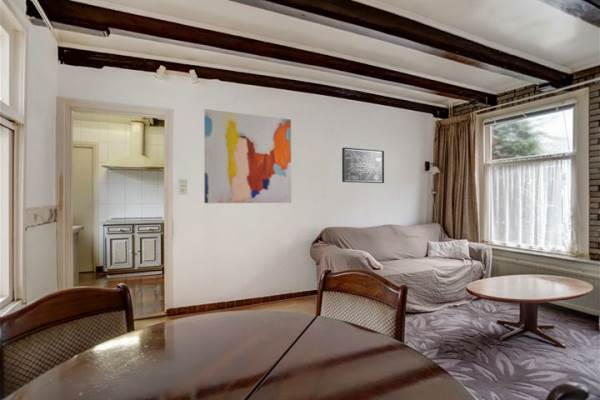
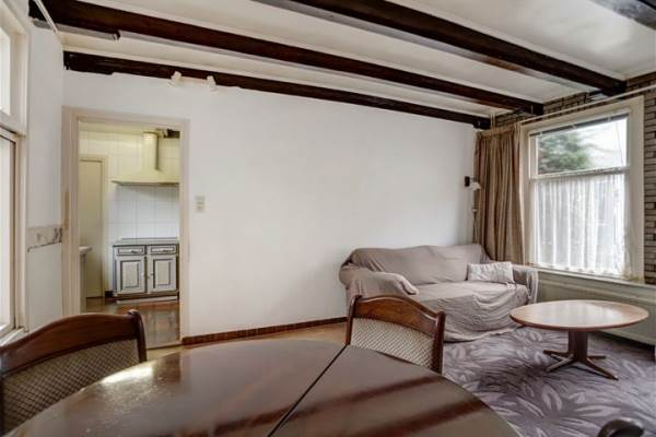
- wall art (250, 158)
- wall art (363, 165)
